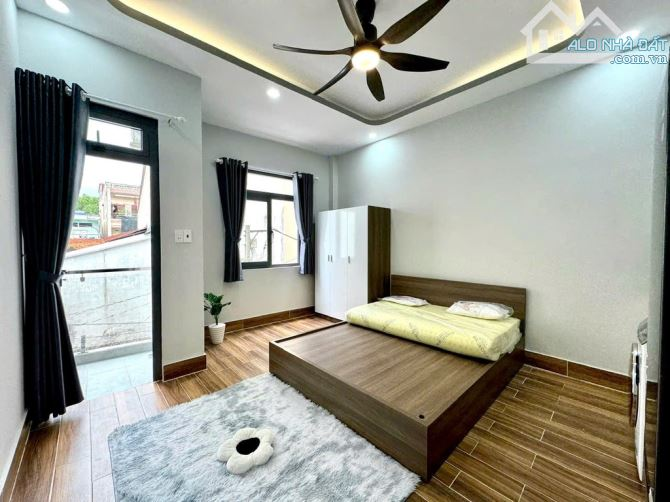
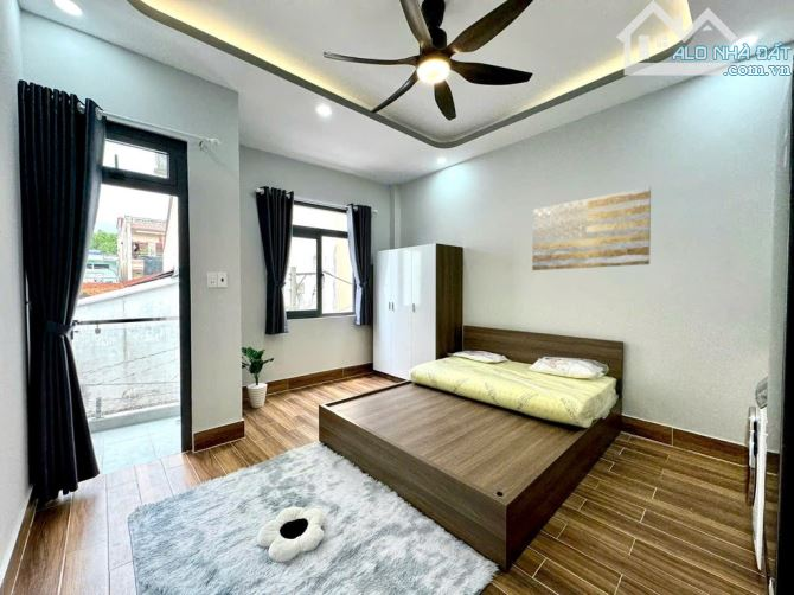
+ wall art (584, 233)
